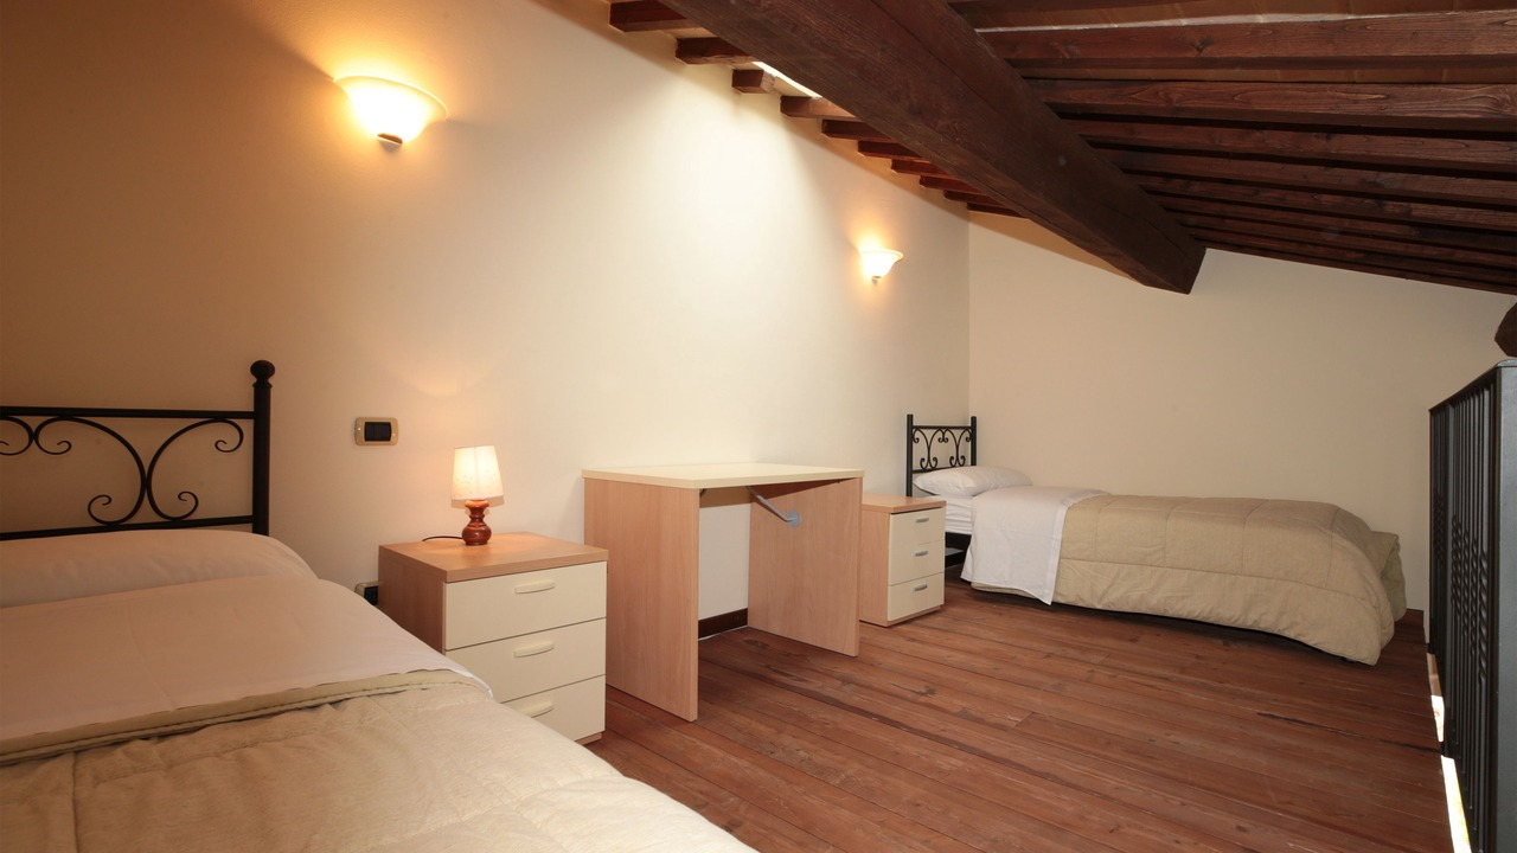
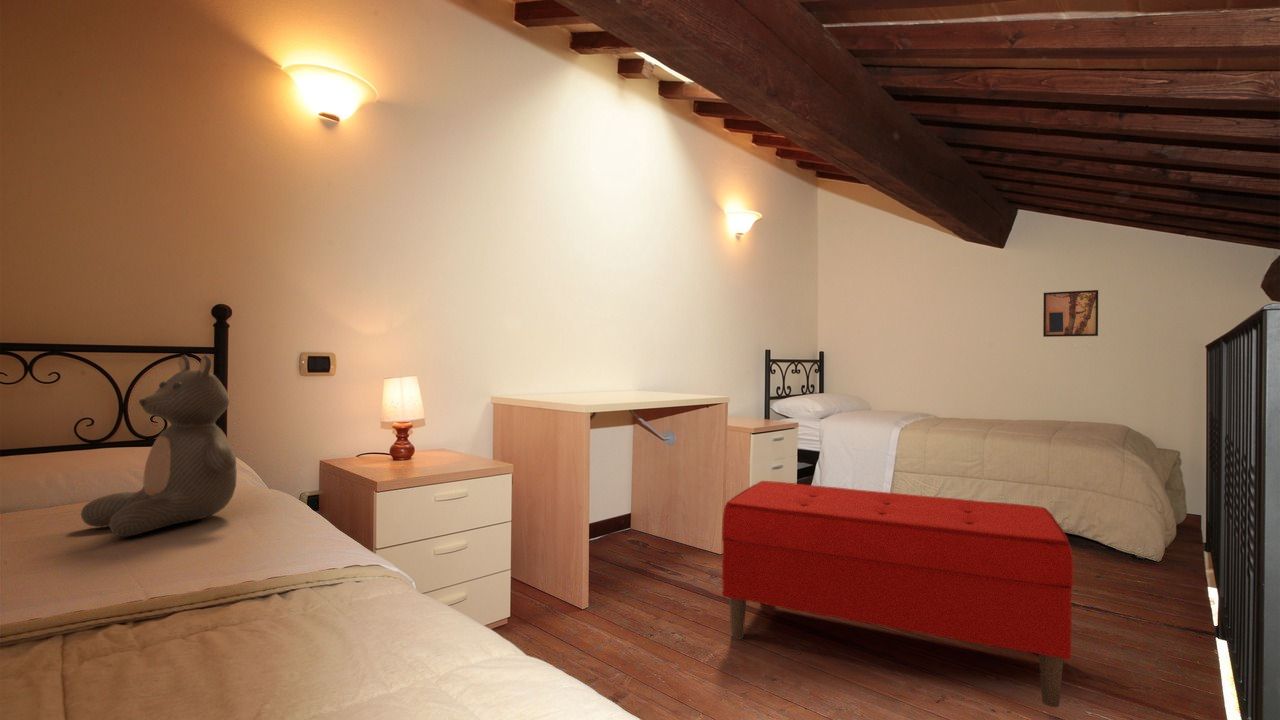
+ wall art (1070, 313)
+ teddy bear (165, 438)
+ bench (884, 573)
